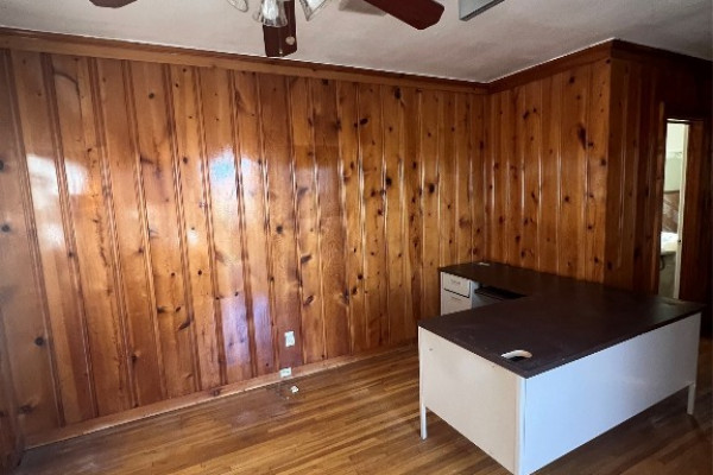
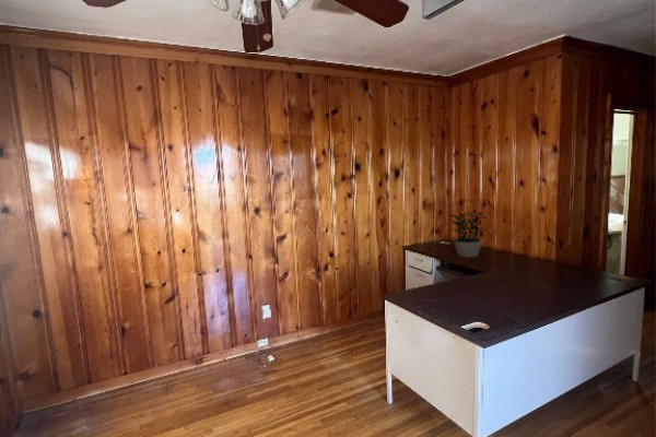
+ potted plant (468, 232)
